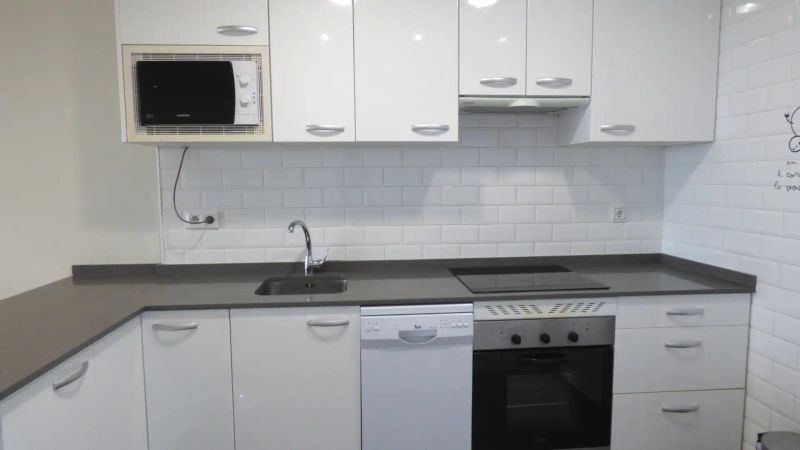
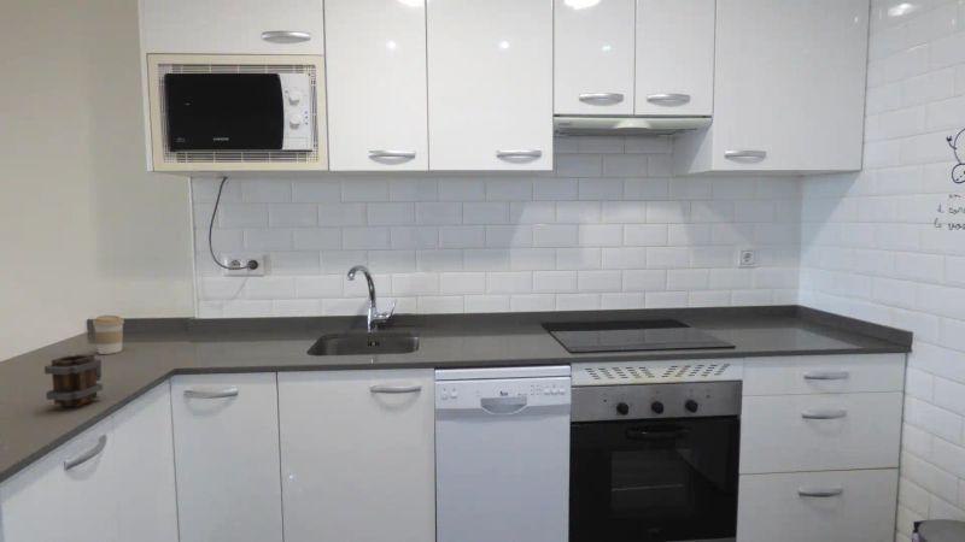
+ mug (78, 379)
+ coffee cup (109, 334)
